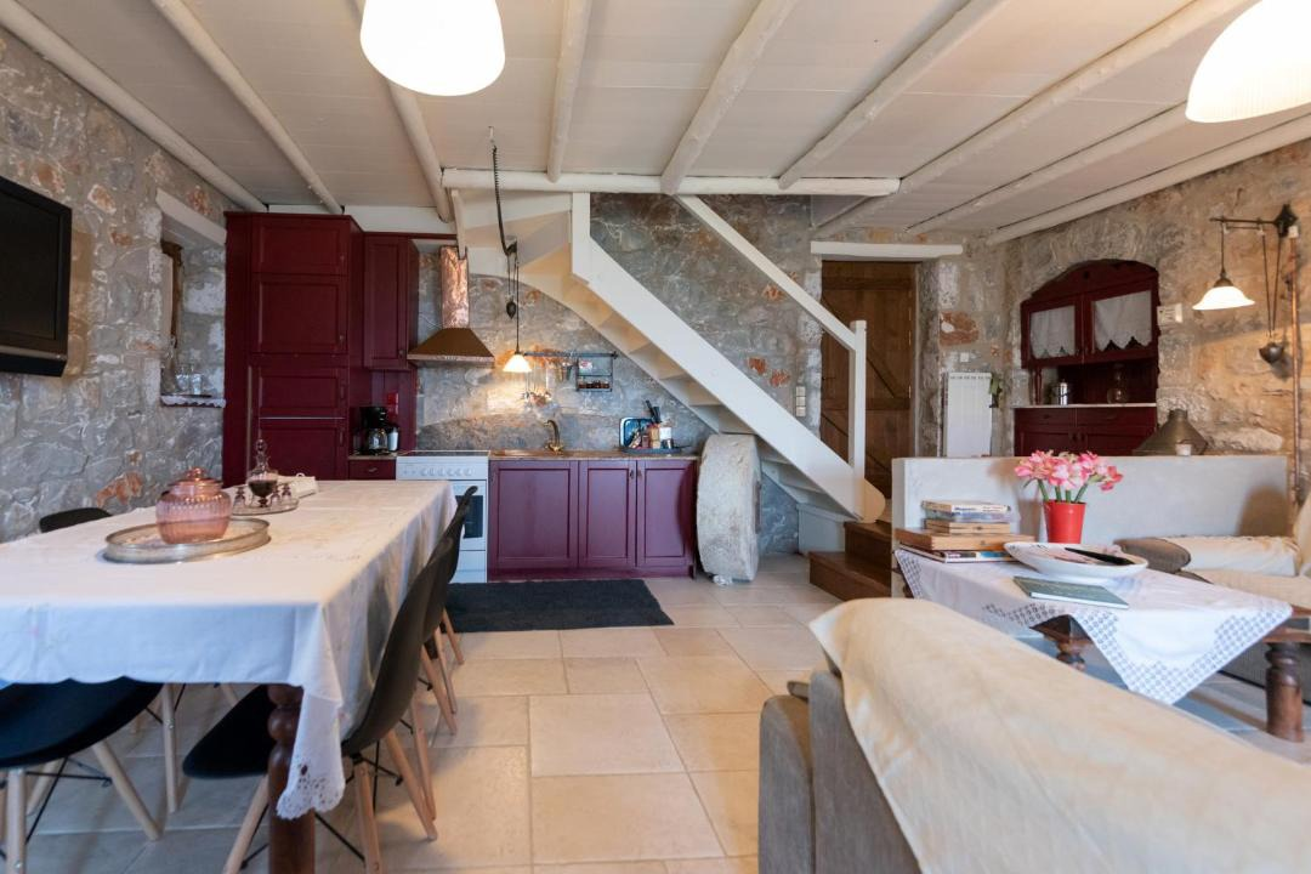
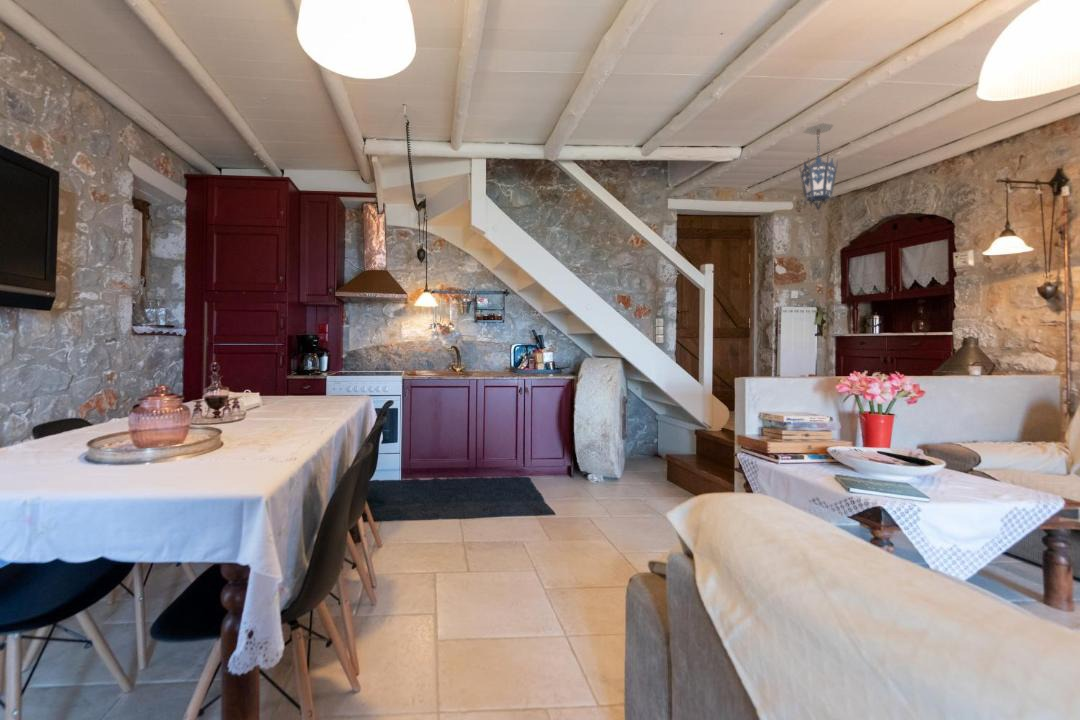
+ hanging lantern (818, 169)
